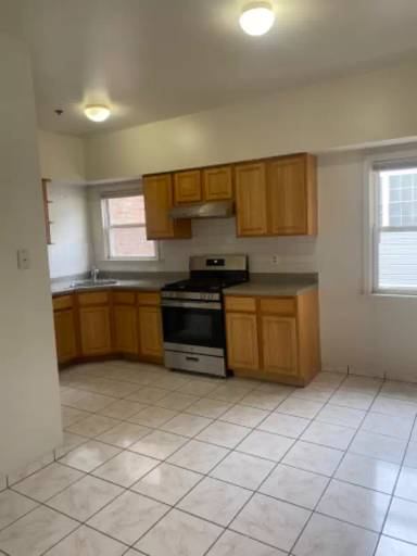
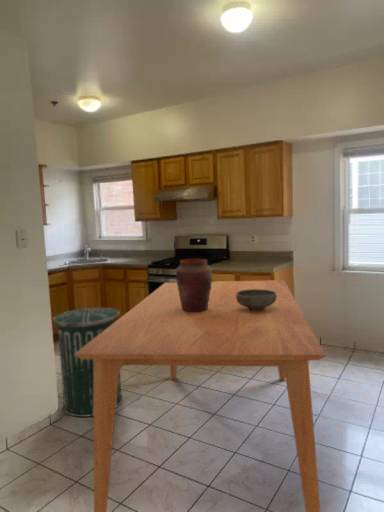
+ dining table (216, 365)
+ vase (194, 284)
+ trash can (90, 359)
+ bowl (256, 300)
